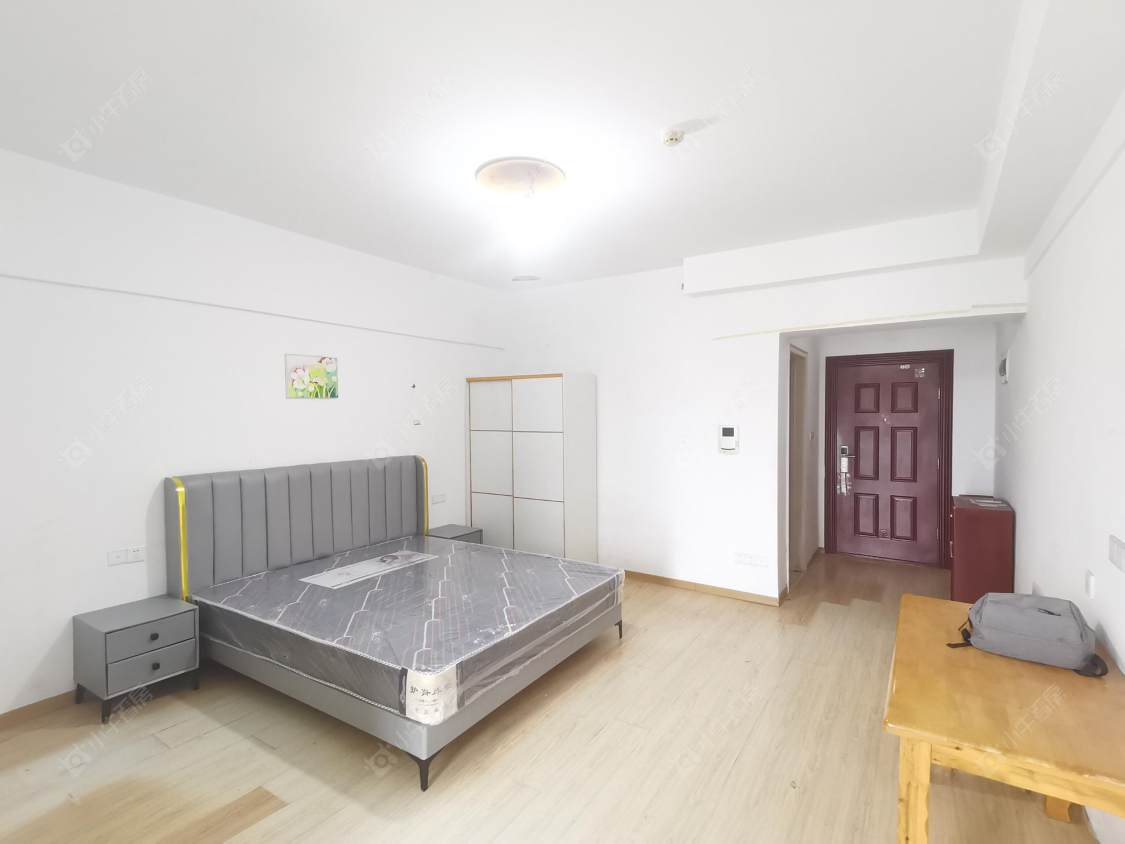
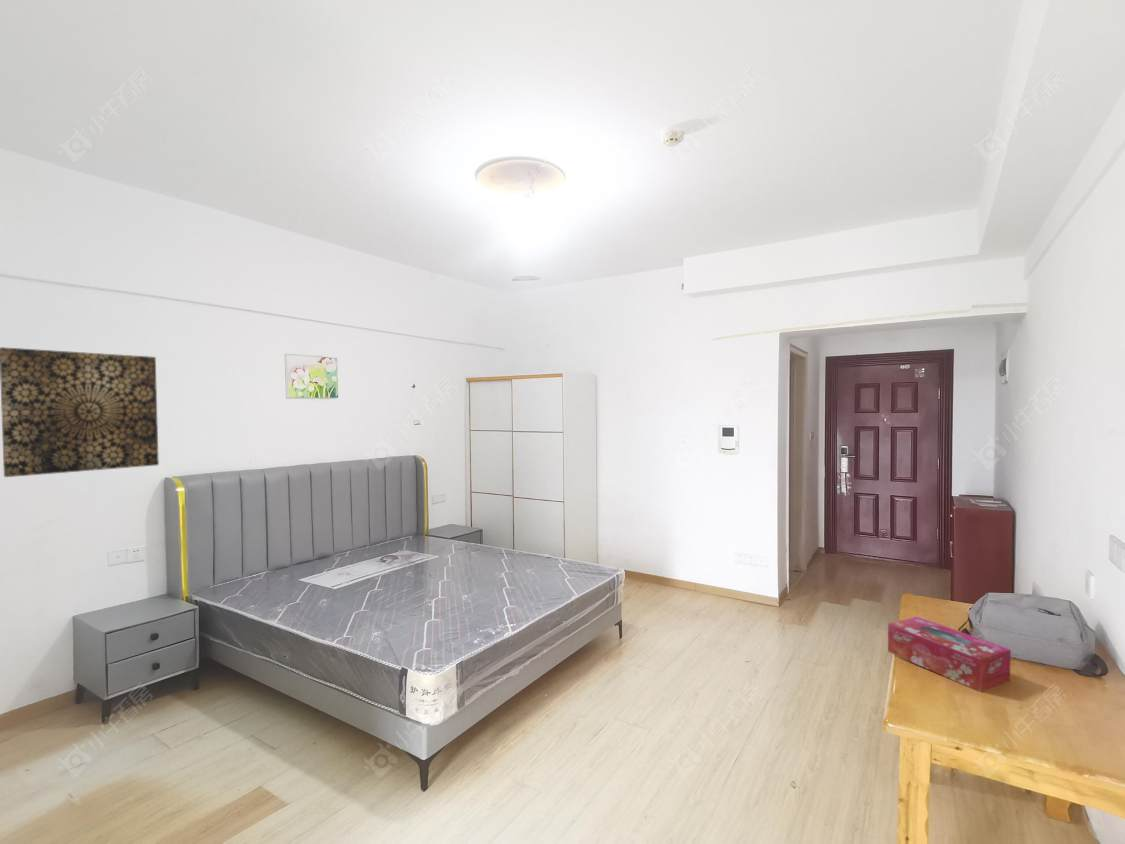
+ tissue box (945, 650)
+ wall art (86, 411)
